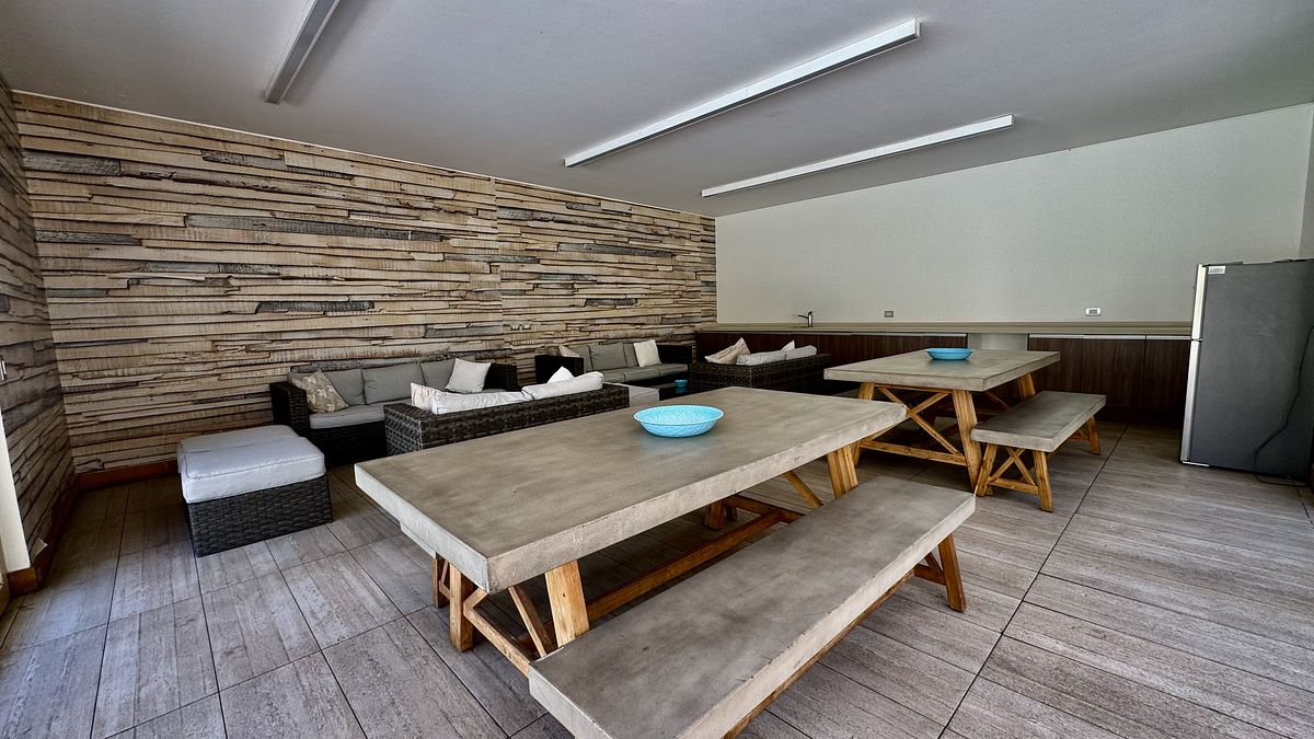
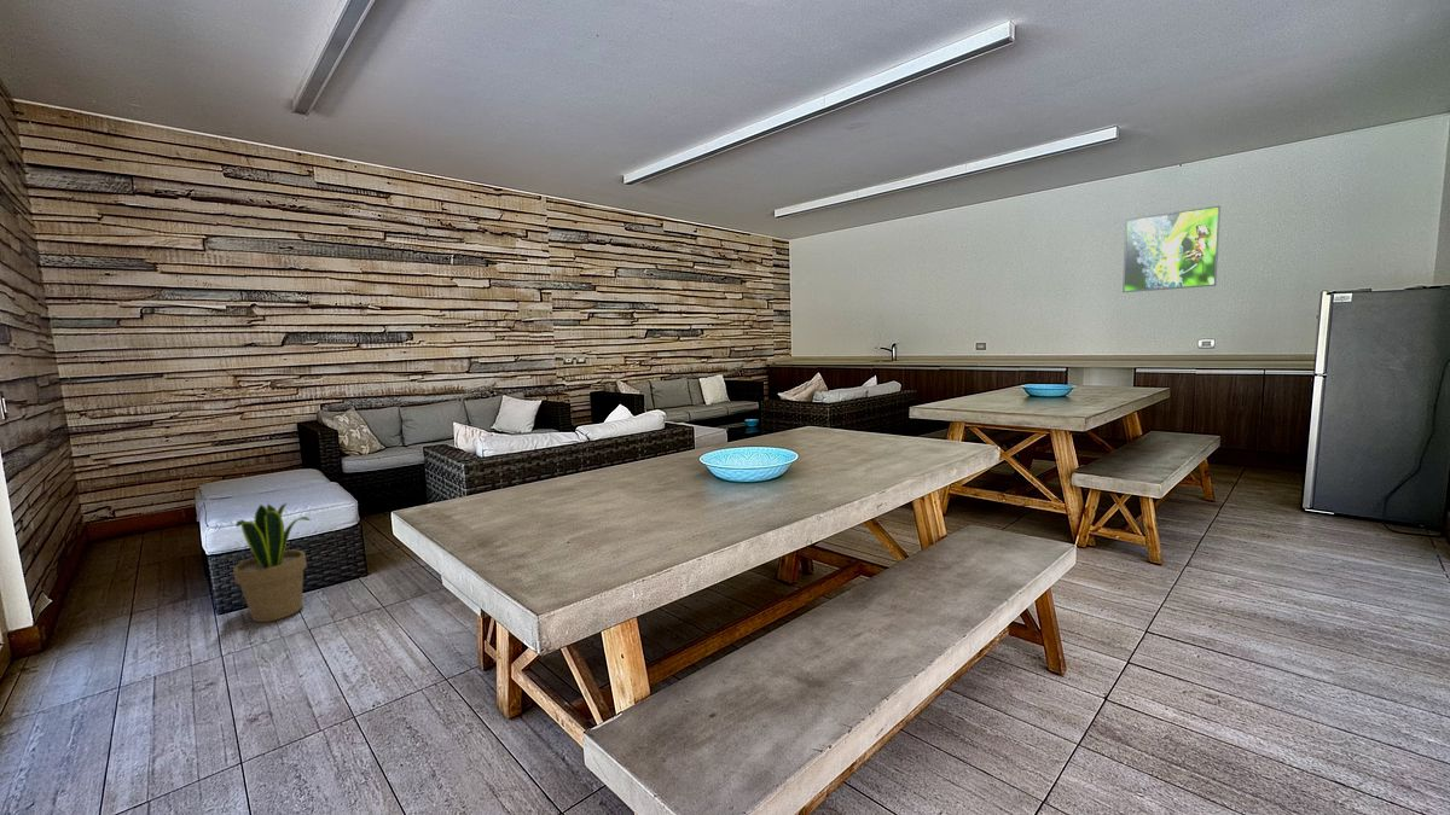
+ potted plant (274, 558)
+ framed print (1168, 251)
